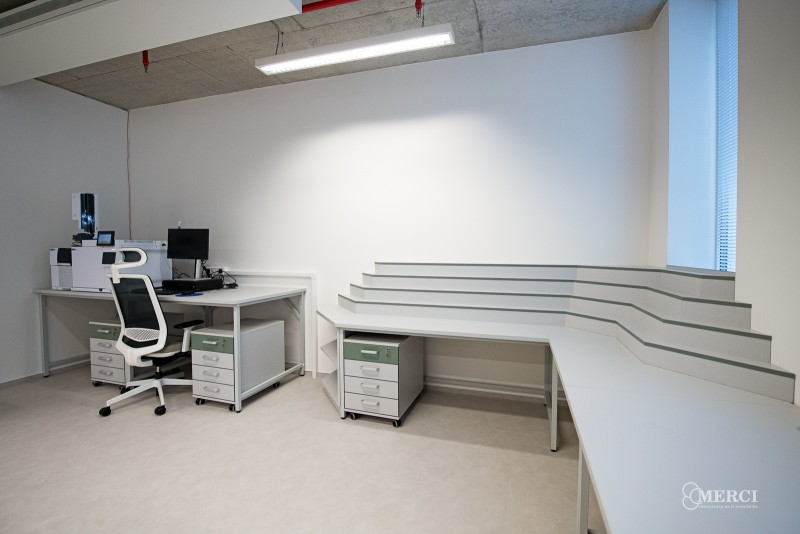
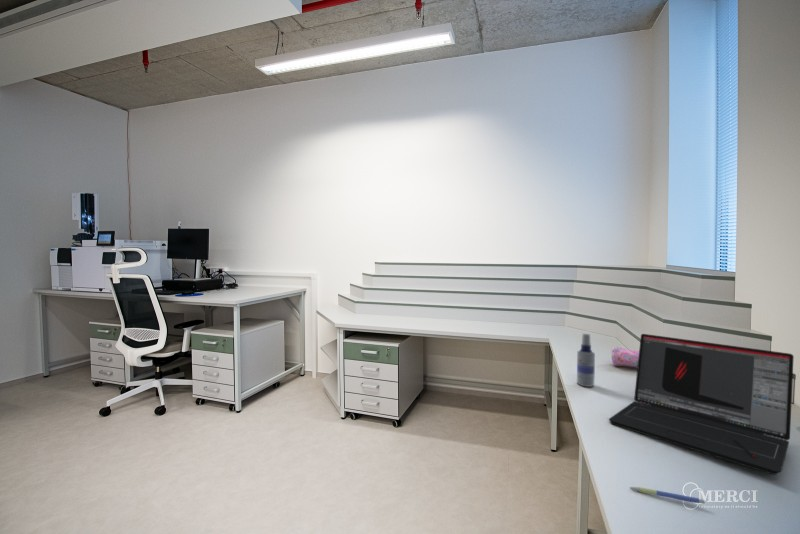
+ pencil case (638, 357)
+ spray bottle (585, 359)
+ laptop (696, 390)
+ pen (665, 494)
